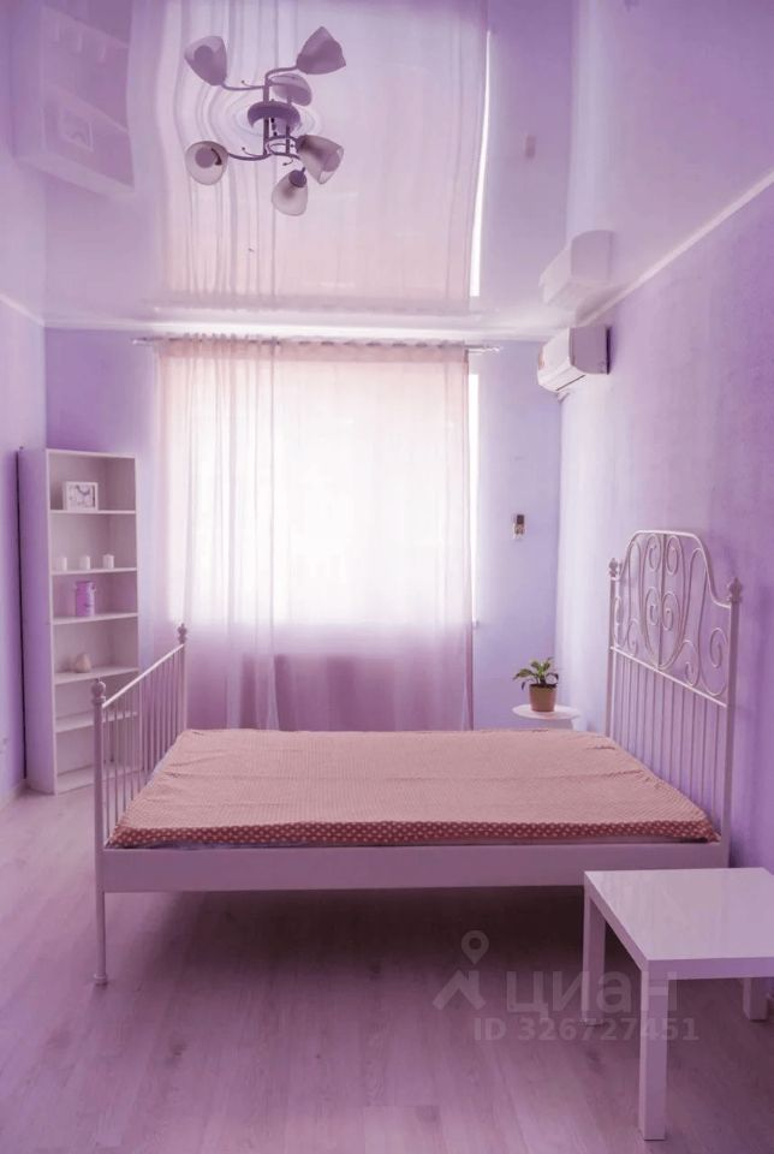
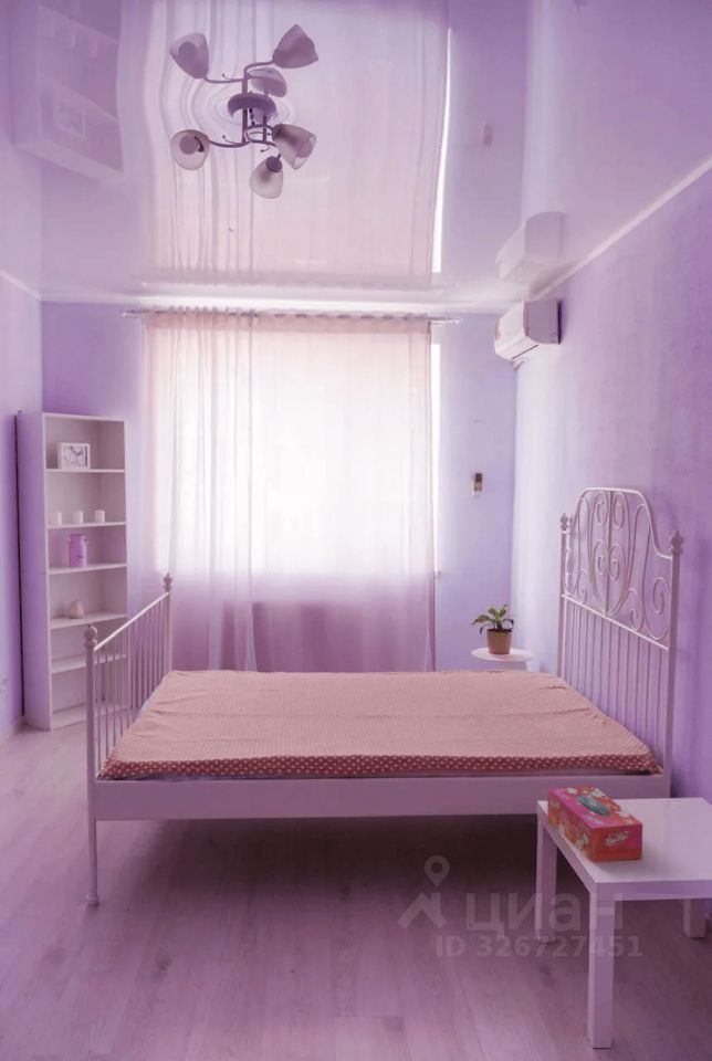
+ tissue box (591, 821)
